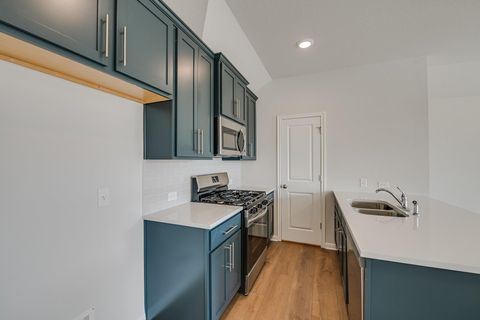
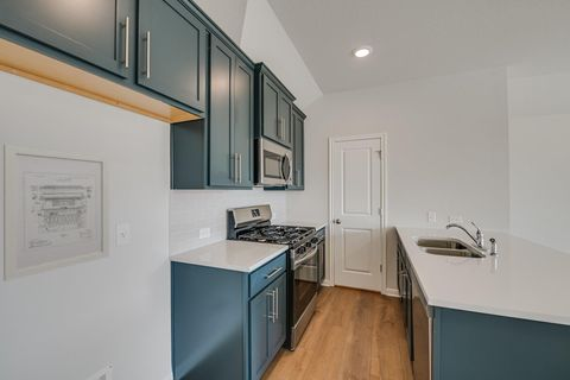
+ wall art (64, 209)
